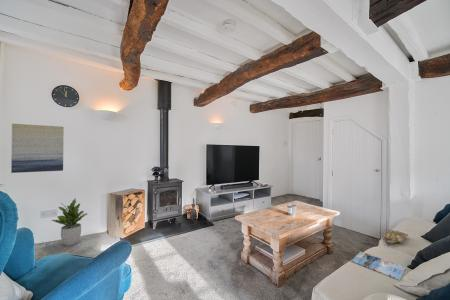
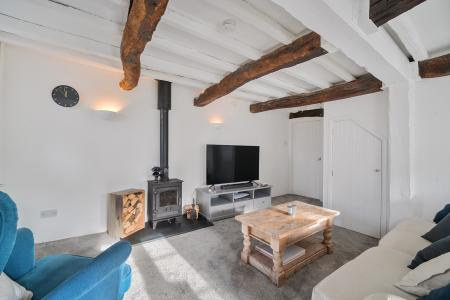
- potted plant (70, 221)
- magazine (377, 264)
- wall art (39, 148)
- pouch (393, 237)
